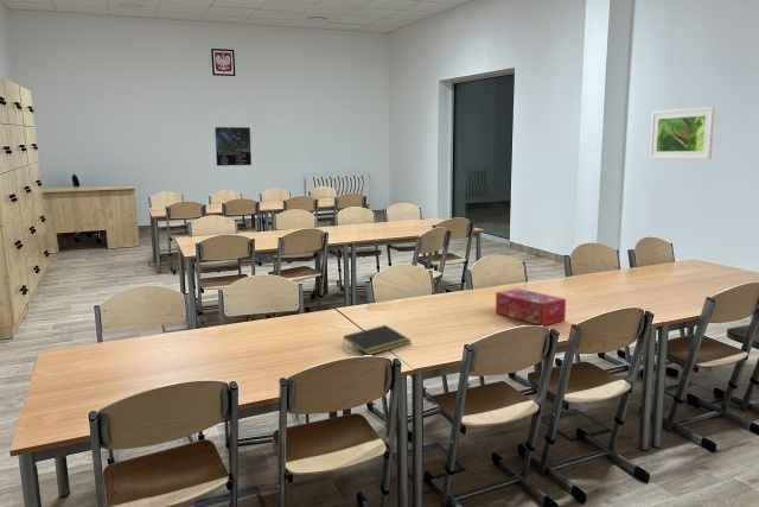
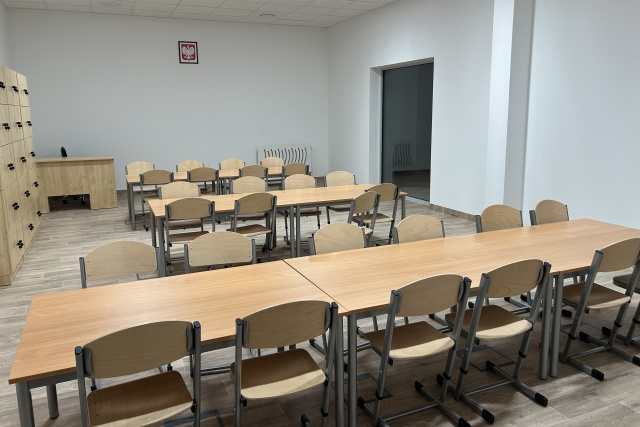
- tissue box (529, 305)
- map (234, 146)
- notepad (377, 338)
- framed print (680, 134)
